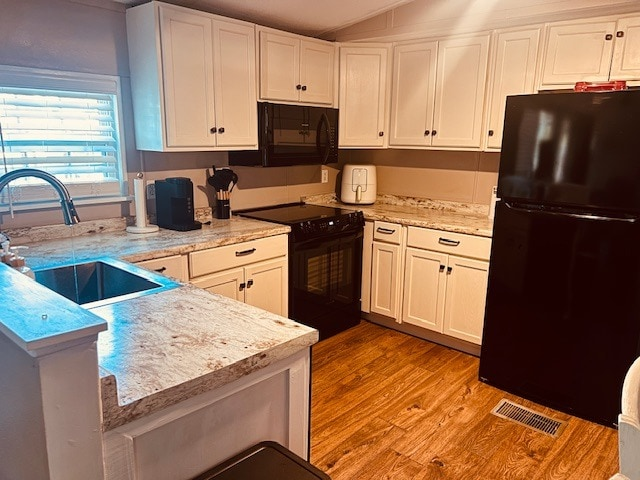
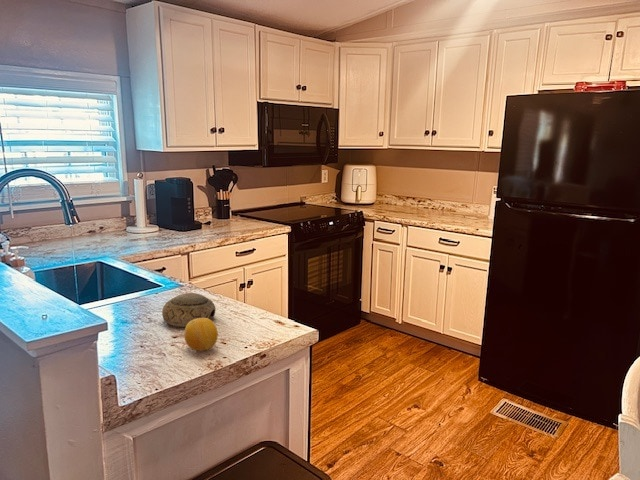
+ bowl (189, 307)
+ fruit (200, 334)
